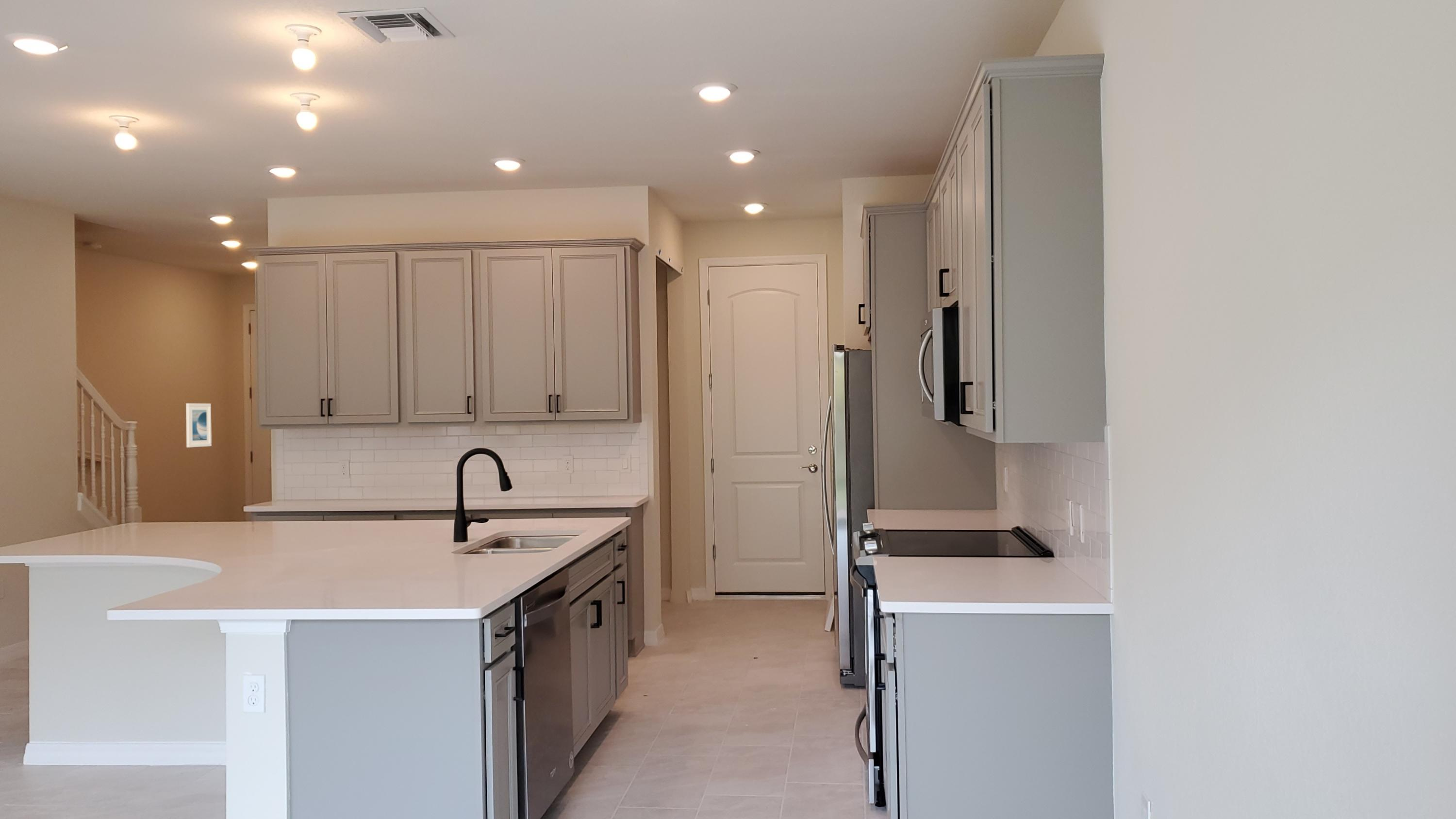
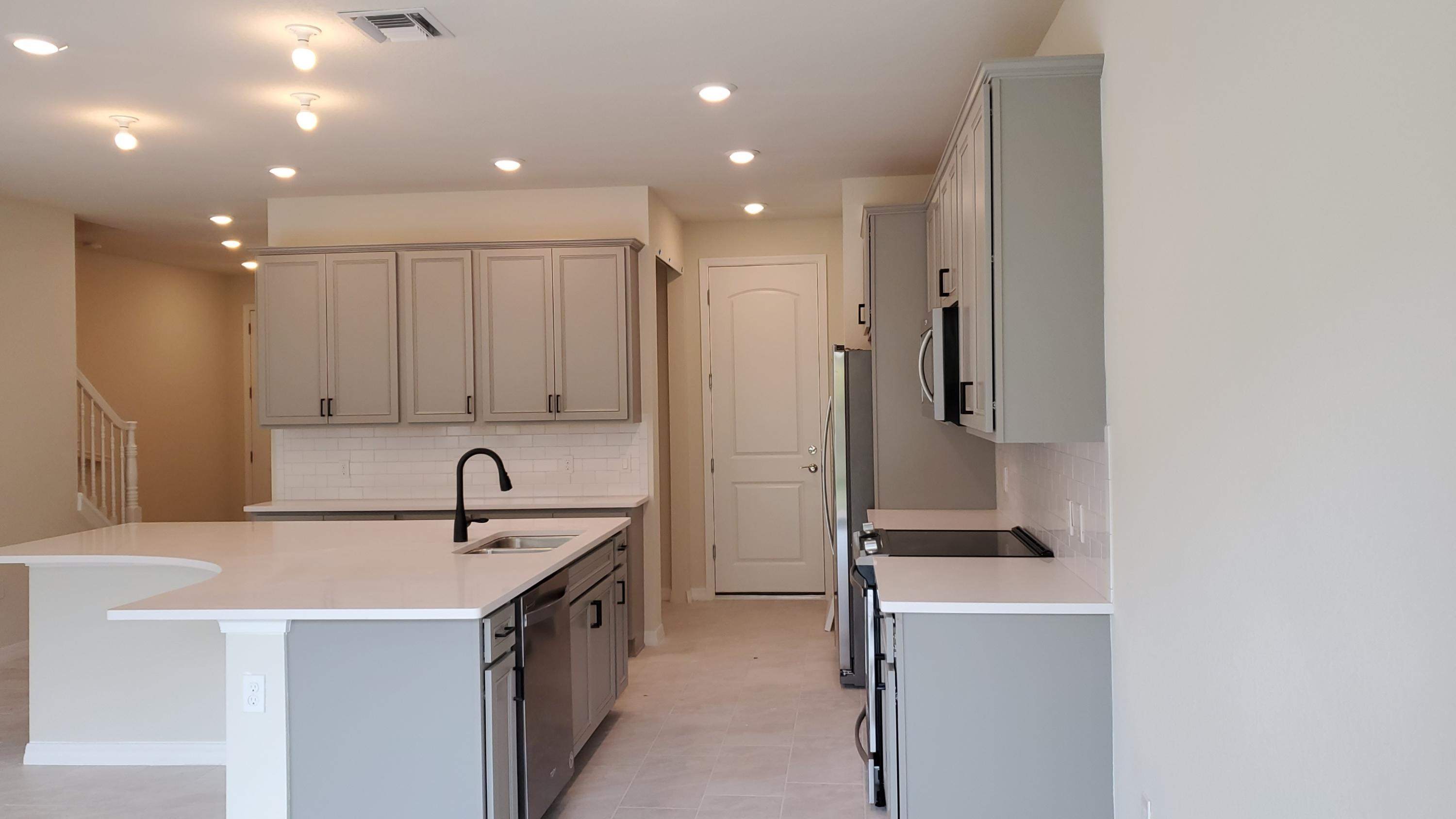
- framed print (199, 425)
